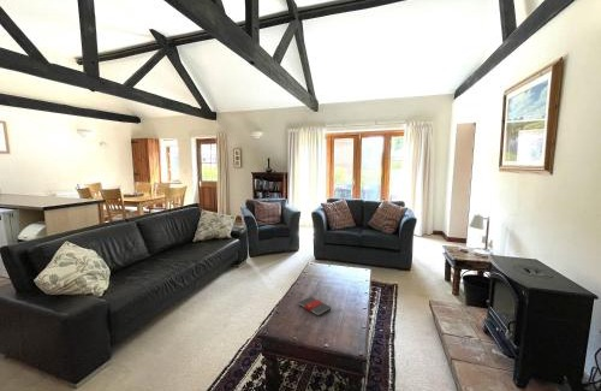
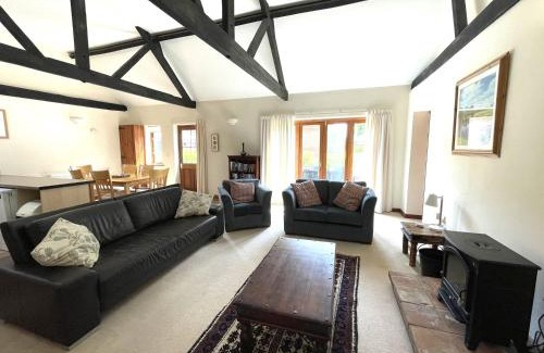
- book (314, 304)
